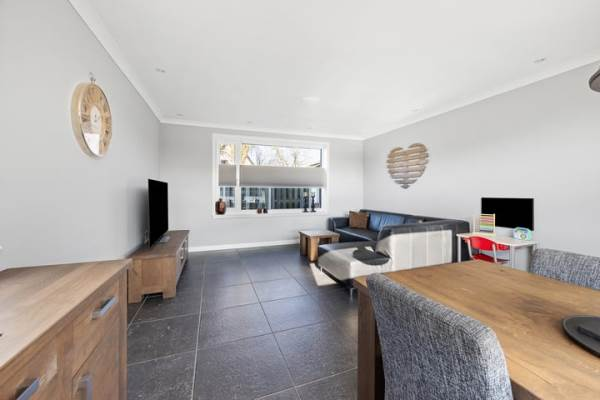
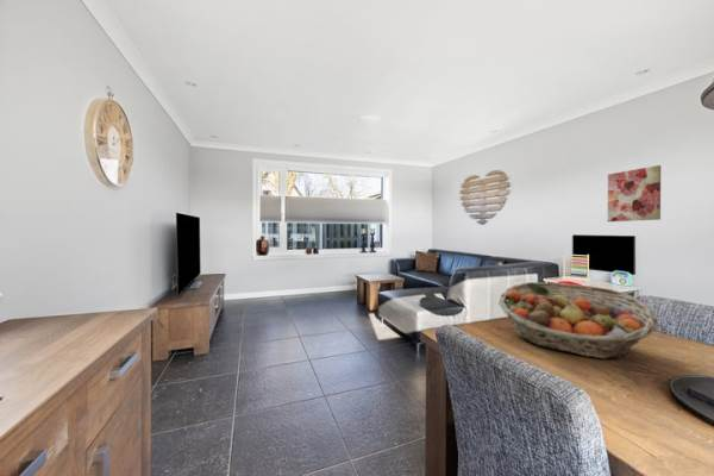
+ fruit basket (566, 314)
+ wall art (632, 195)
